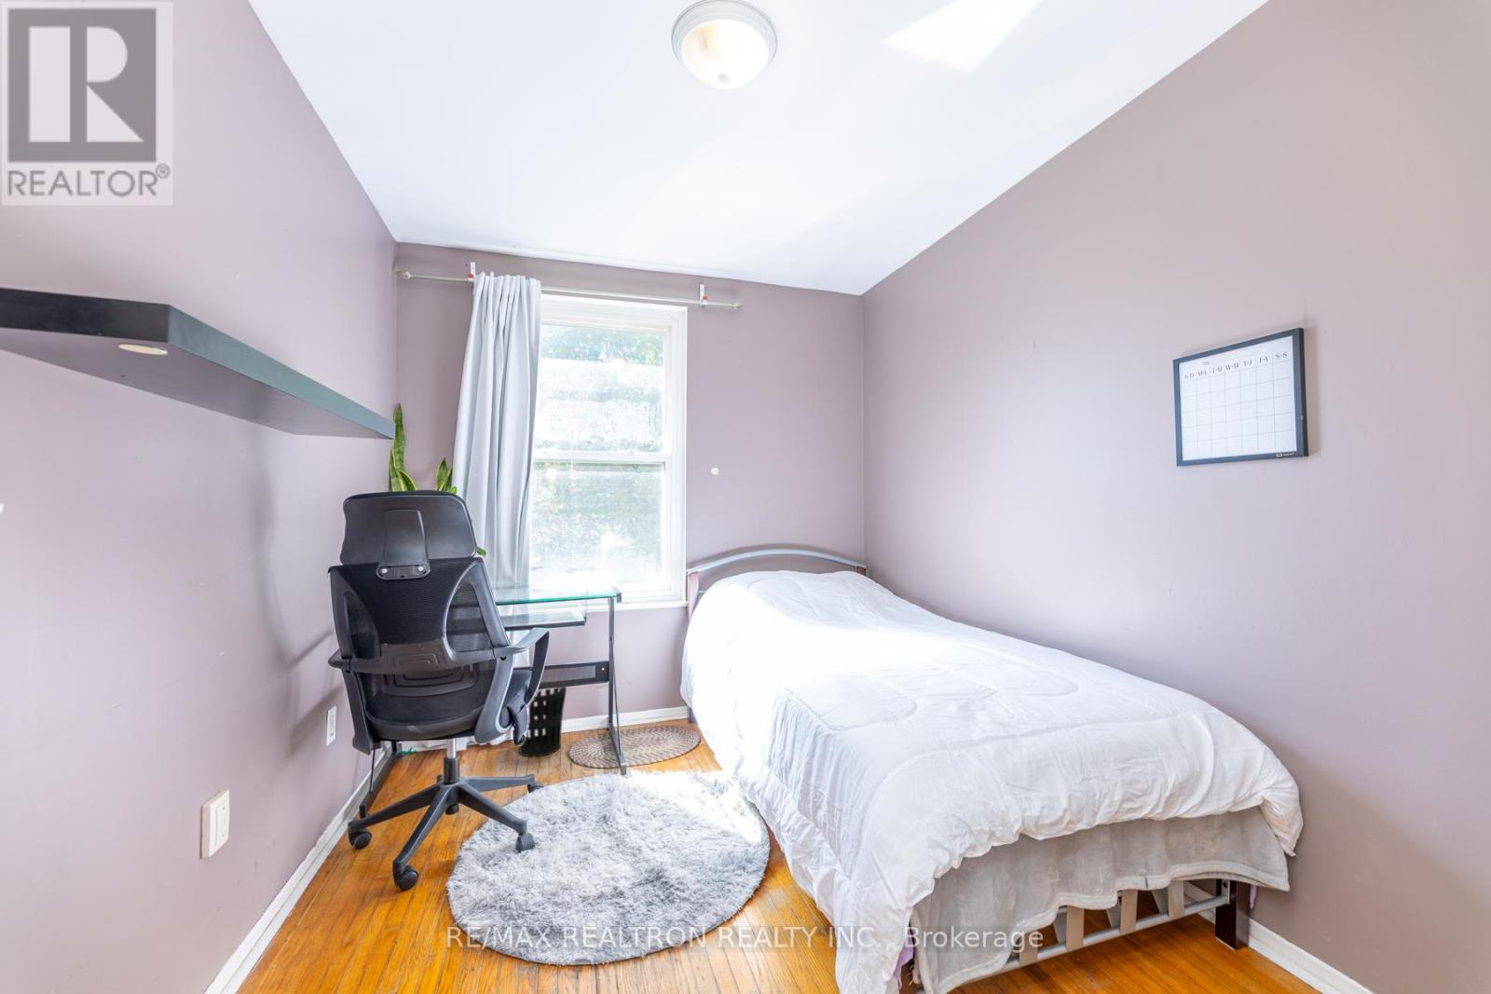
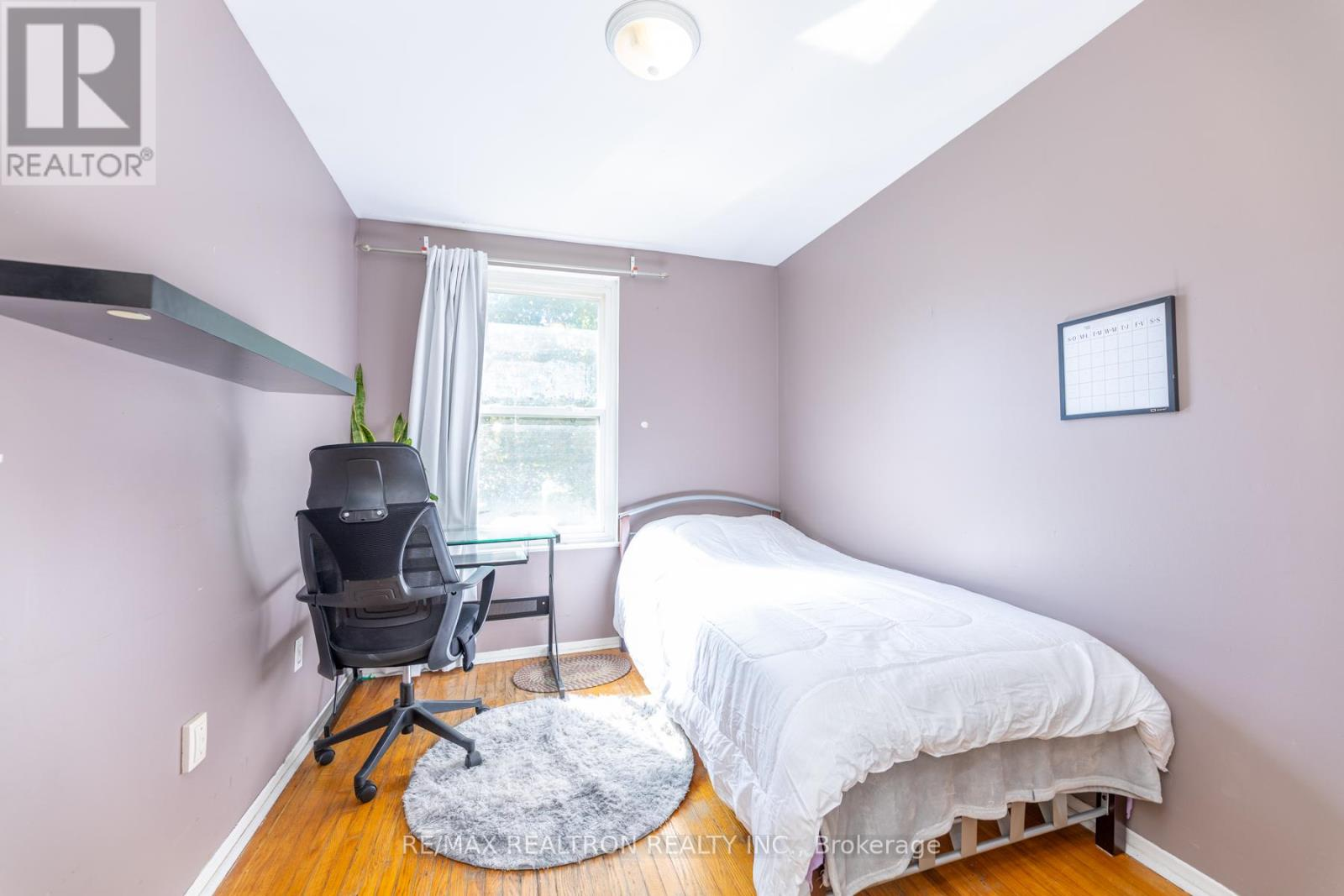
- wastebasket (539, 718)
